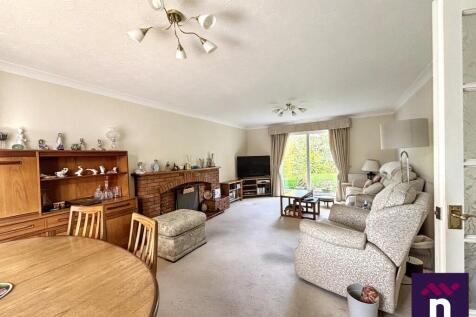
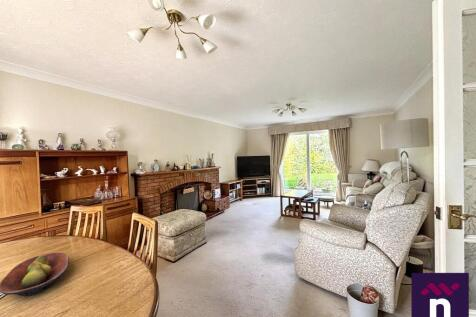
+ fruit bowl (38, 270)
